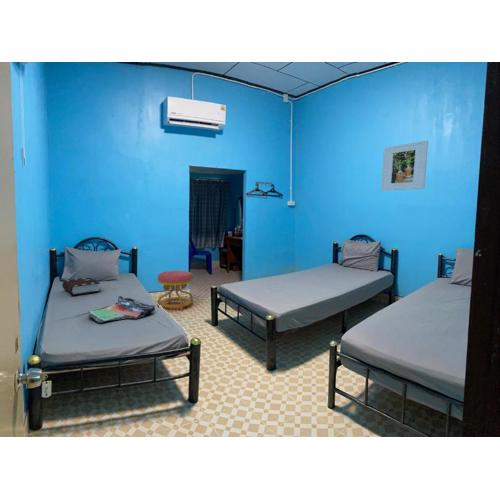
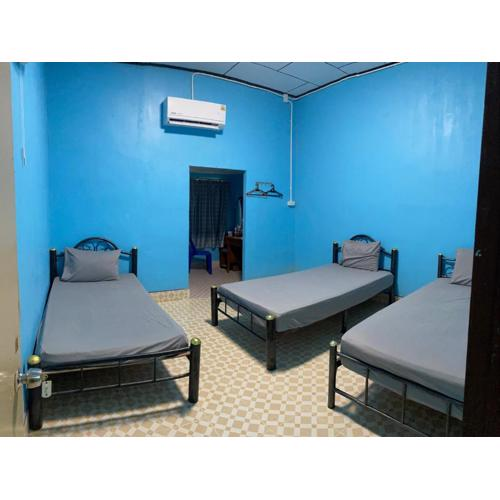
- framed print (403, 167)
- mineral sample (121, 306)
- stool (175, 289)
- book (81, 285)
